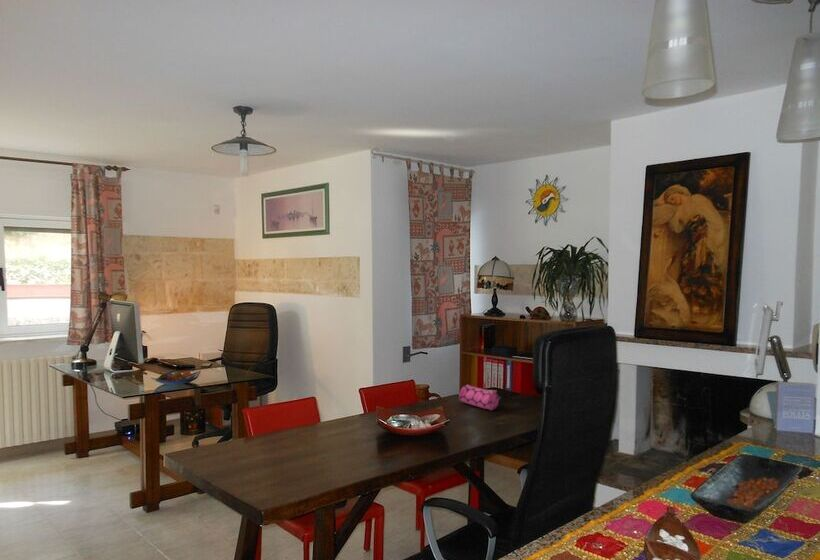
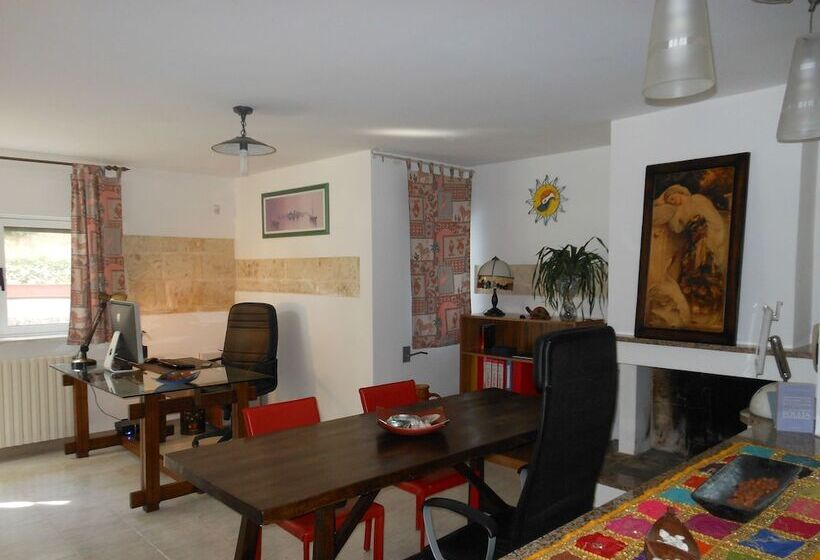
- pencil case (478, 396)
